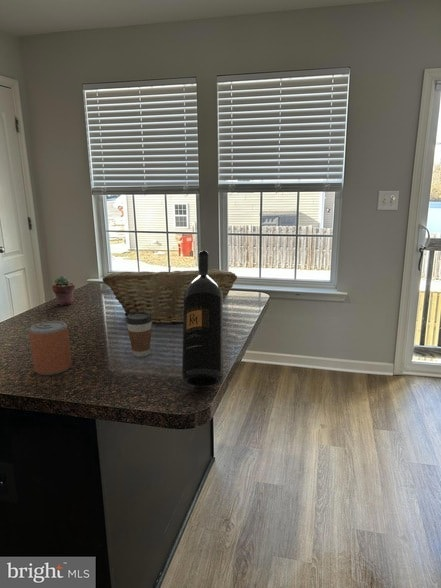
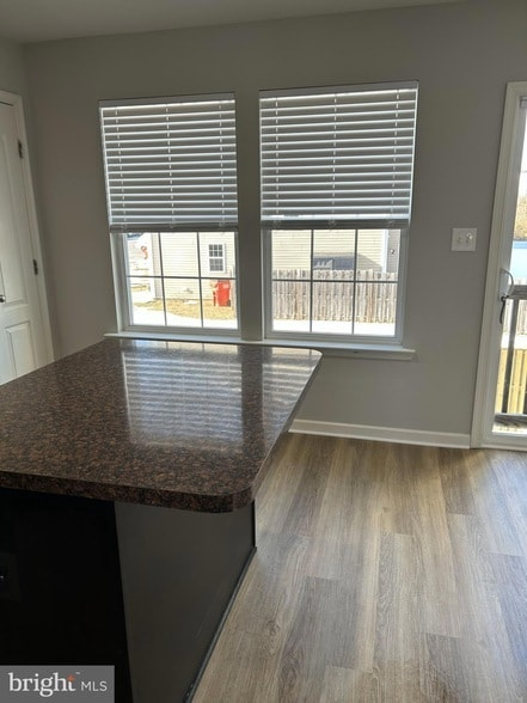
- potted succulent (63, 289)
- fruit basket (171, 289)
- wine bottle (202, 317)
- coffee cup (140, 334)
- beverage can (50, 347)
